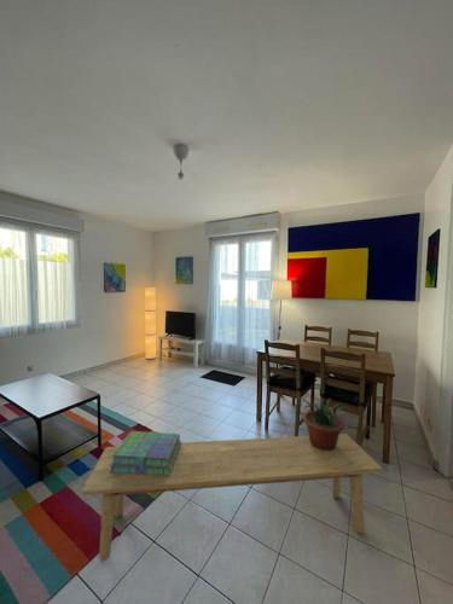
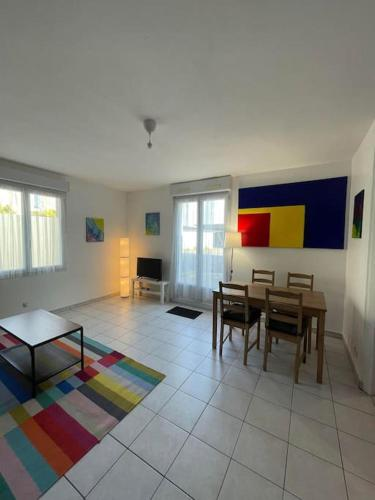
- bench (236, 484)
- potted plant (325, 424)
- stack of books (147, 449)
